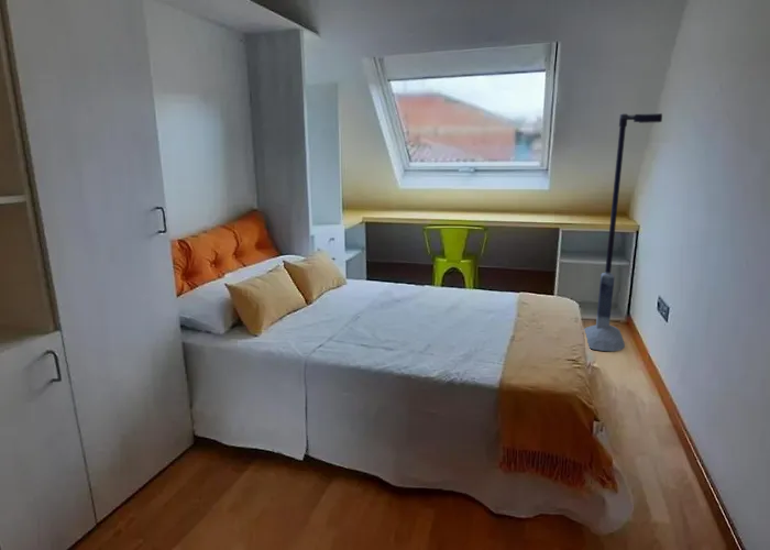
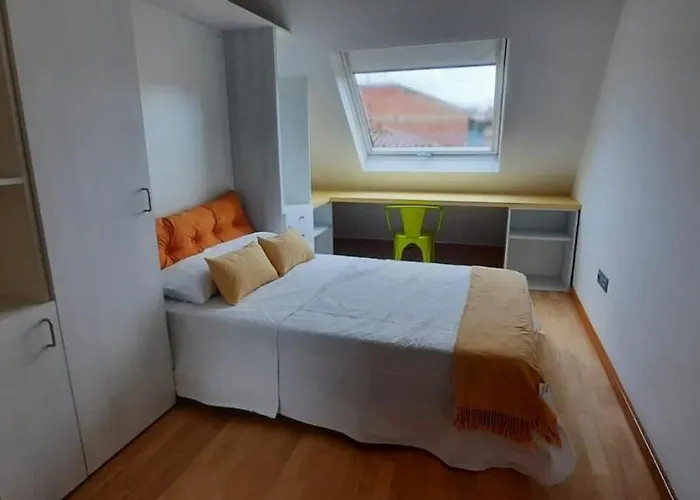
- floor lamp (614, 233)
